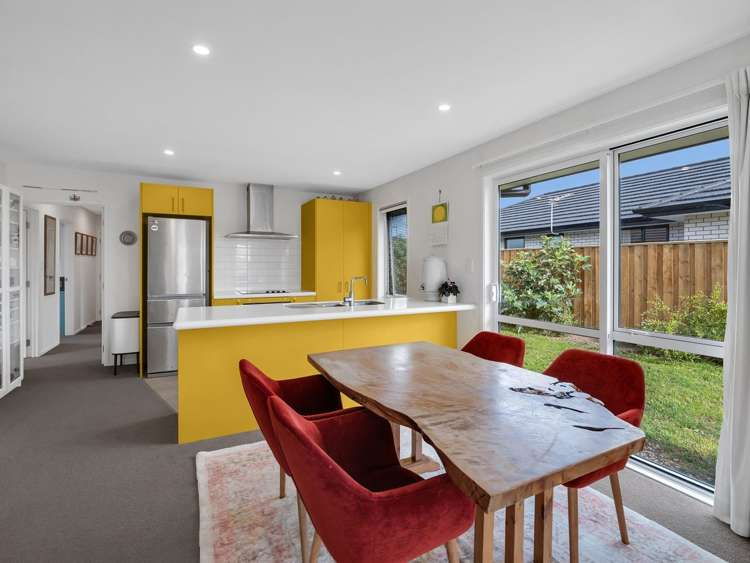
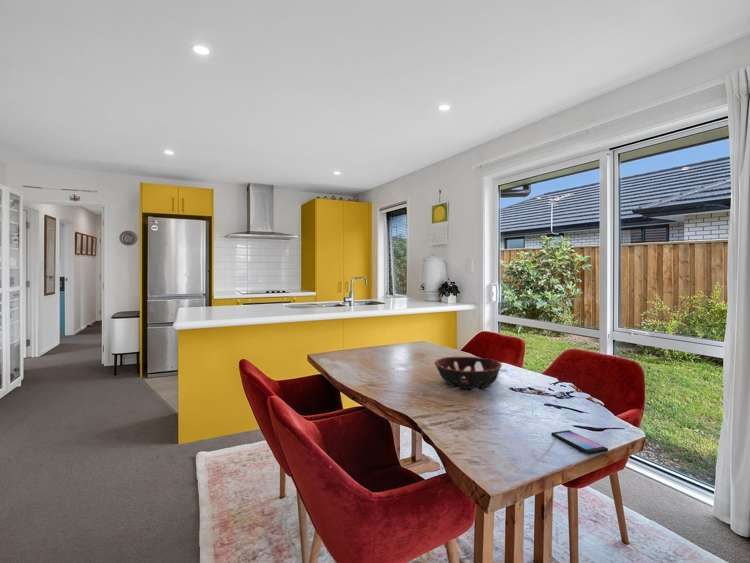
+ decorative bowl (467, 373)
+ smartphone (578, 441)
